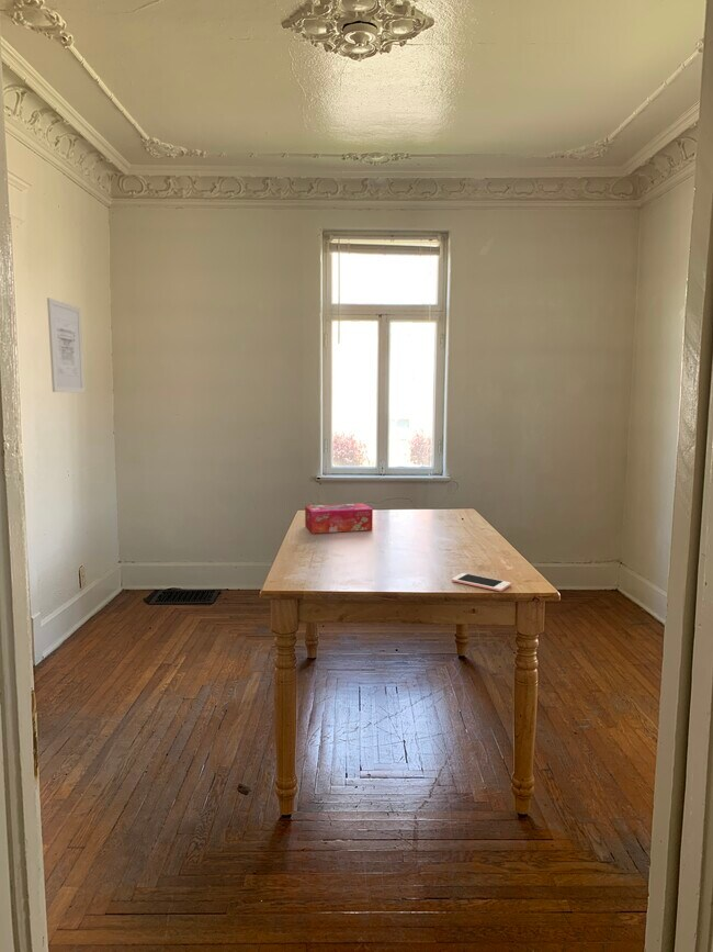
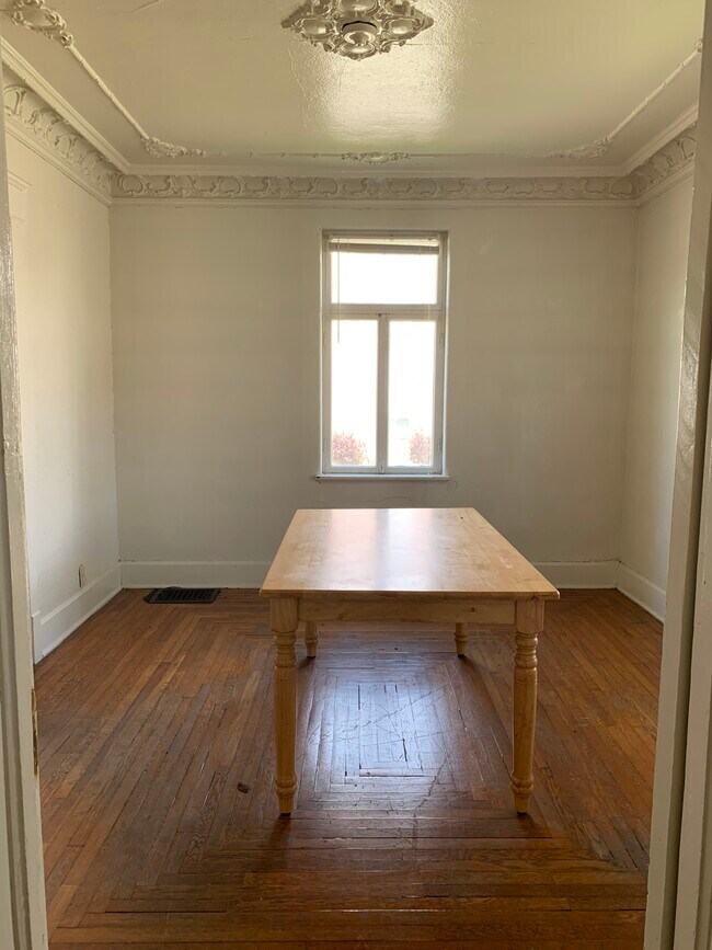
- tissue box (338, 517)
- wall art (67, 348)
- cell phone (480, 581)
